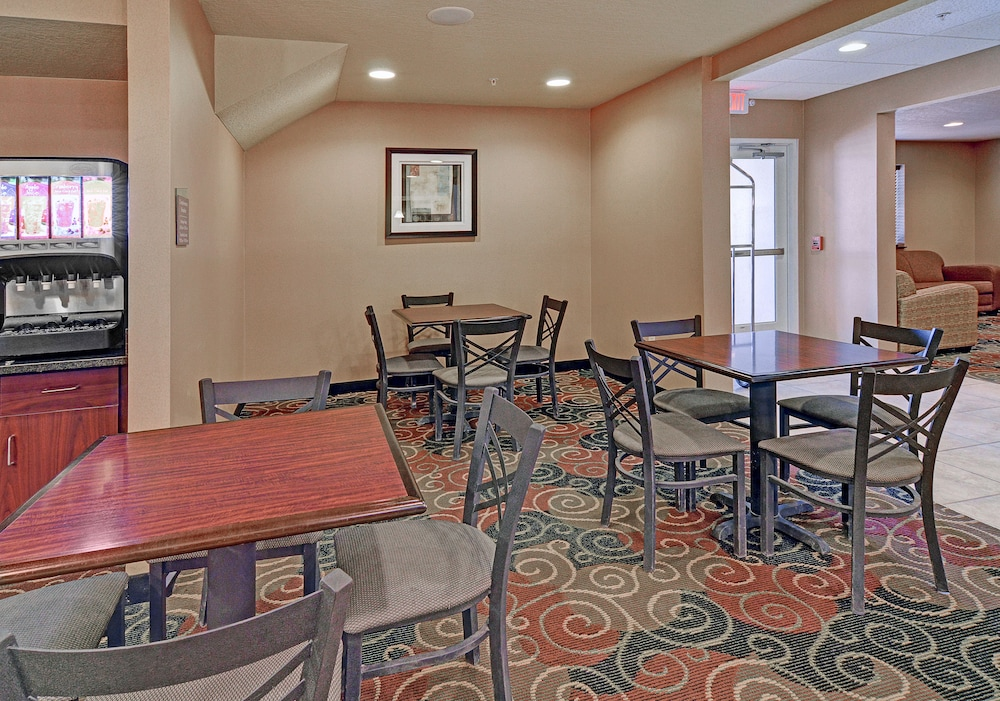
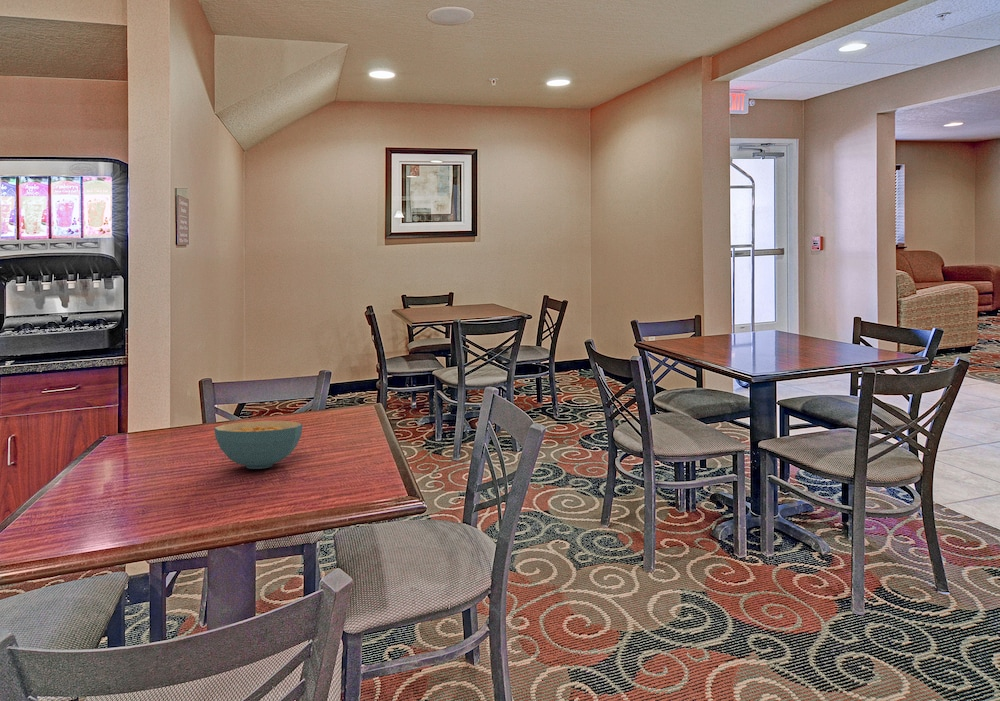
+ cereal bowl (259, 446)
